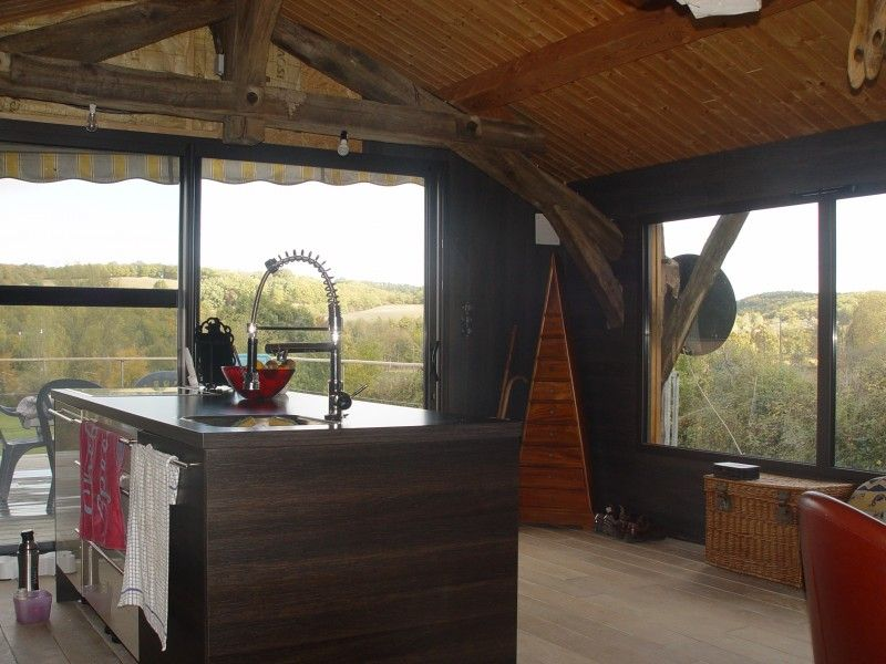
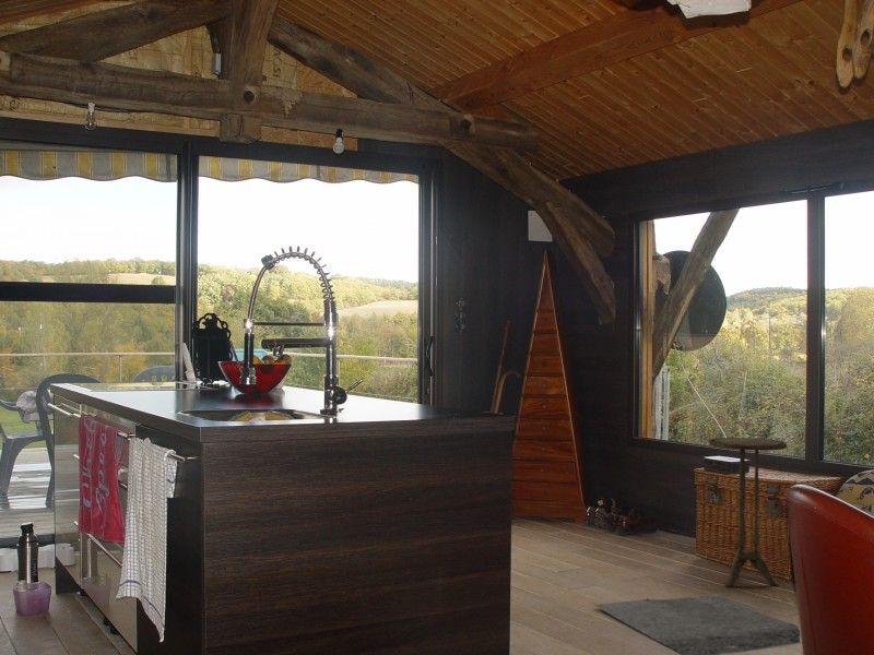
+ rug (704, 620)
+ side table (743, 512)
